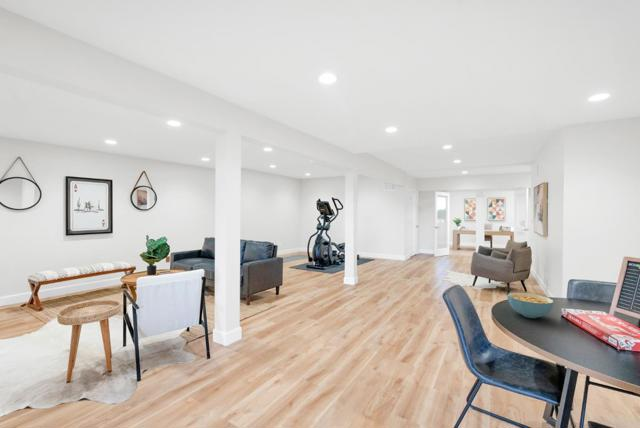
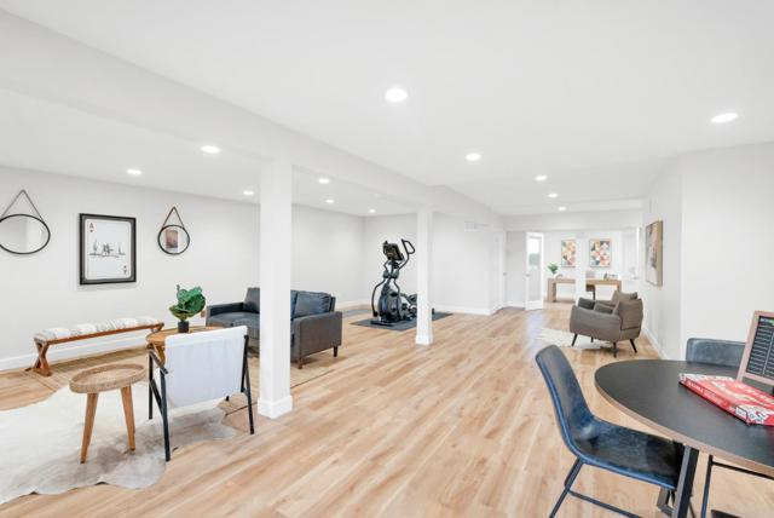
- cereal bowl (529, 306)
